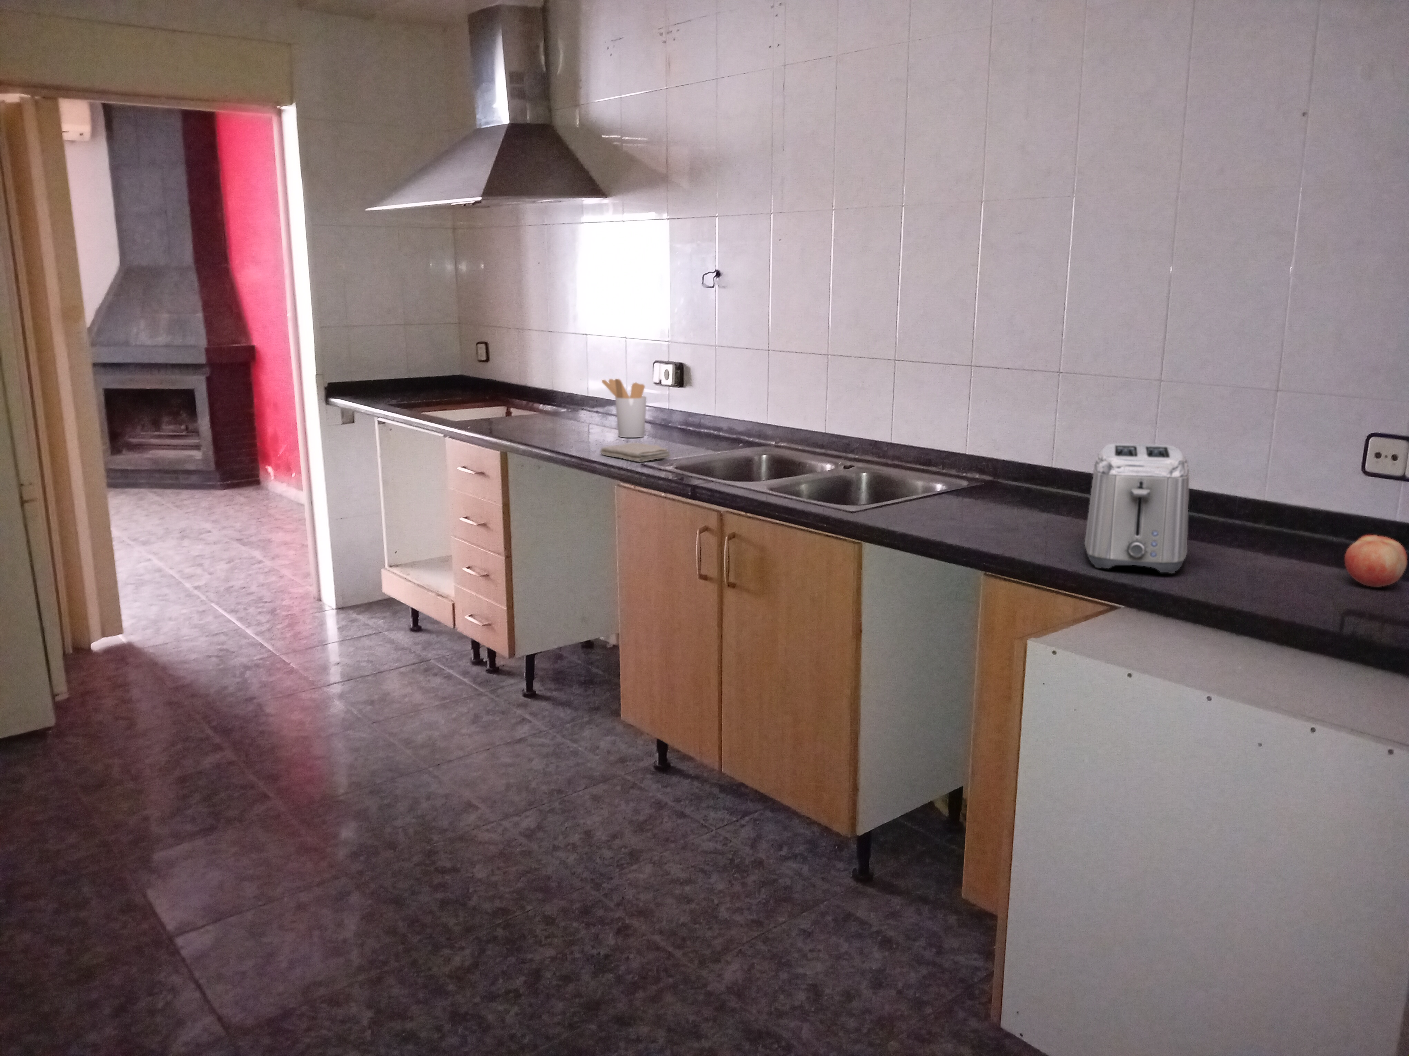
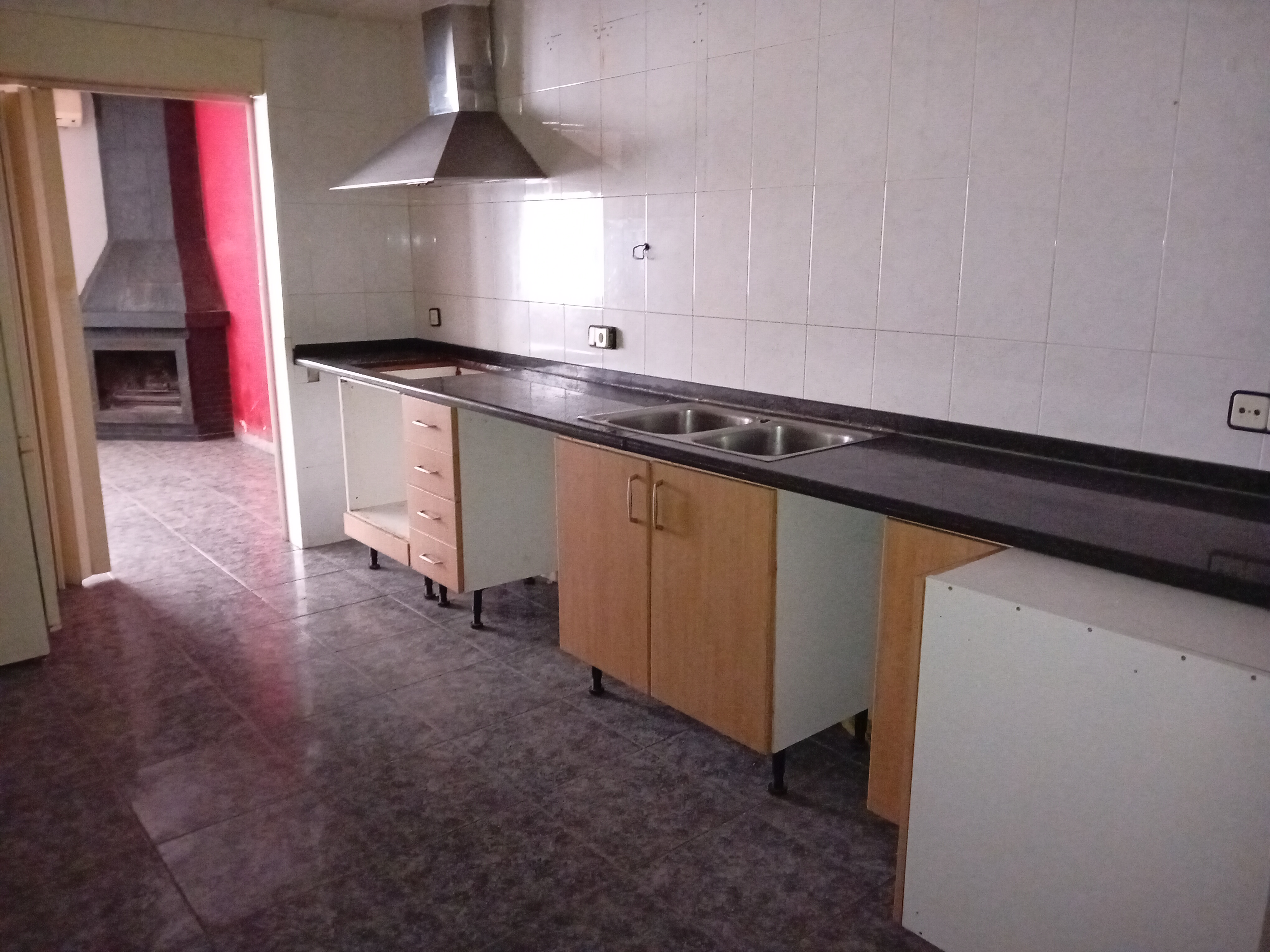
- washcloth (636, 451)
- utensil holder (625, 406)
- fruit (1375, 561)
- toaster (1138, 504)
